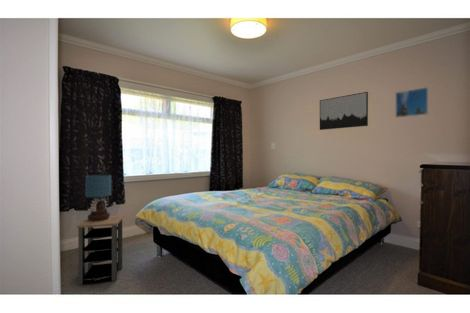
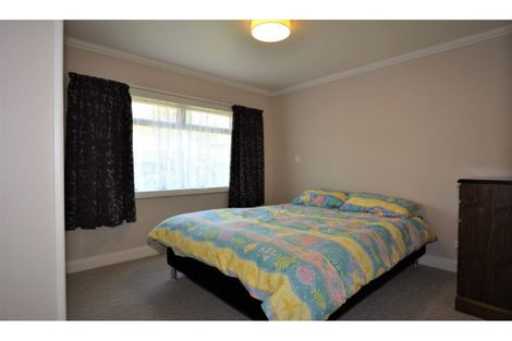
- wall art (342, 112)
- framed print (411, 103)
- side table (102, 247)
- table lamp (98, 197)
